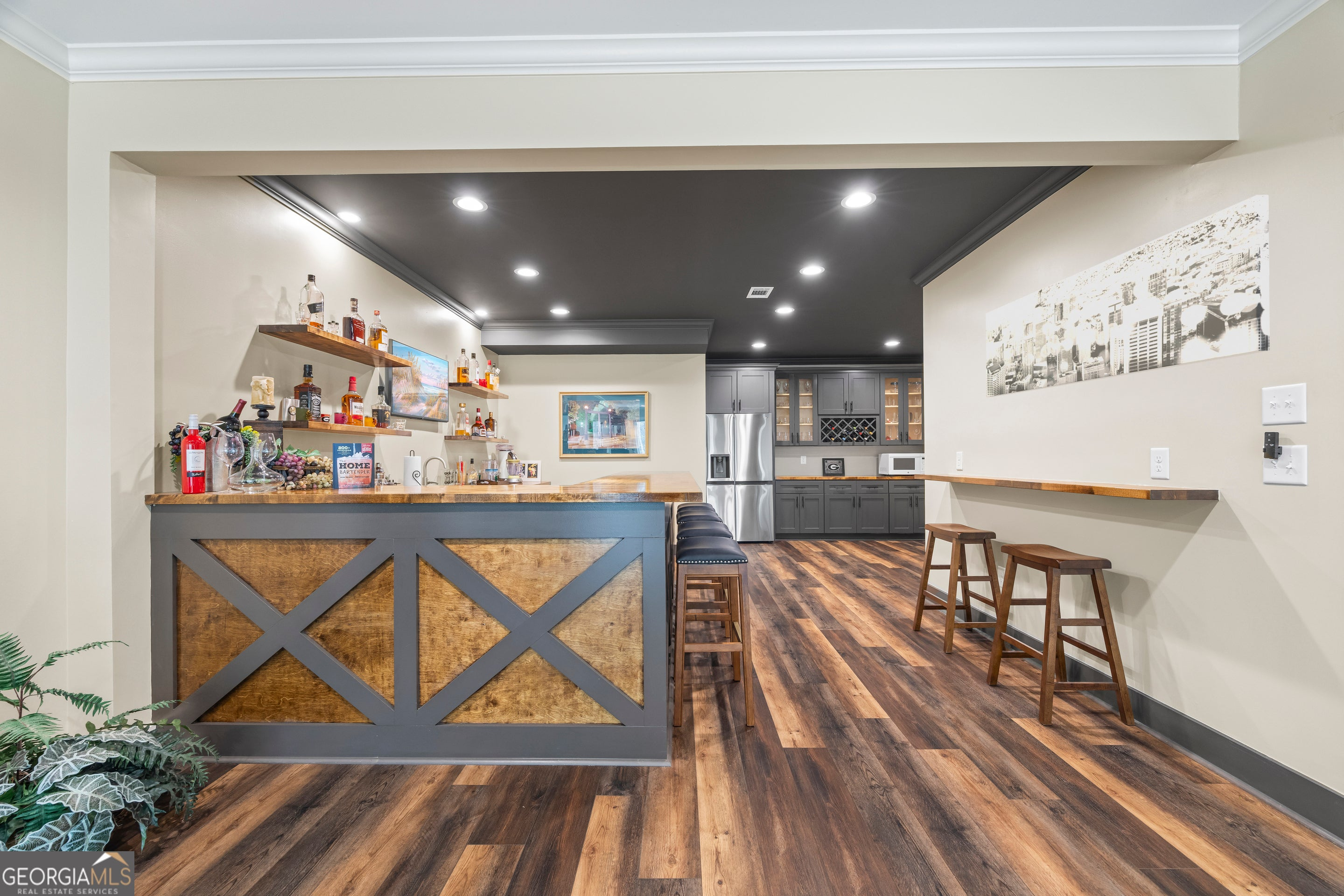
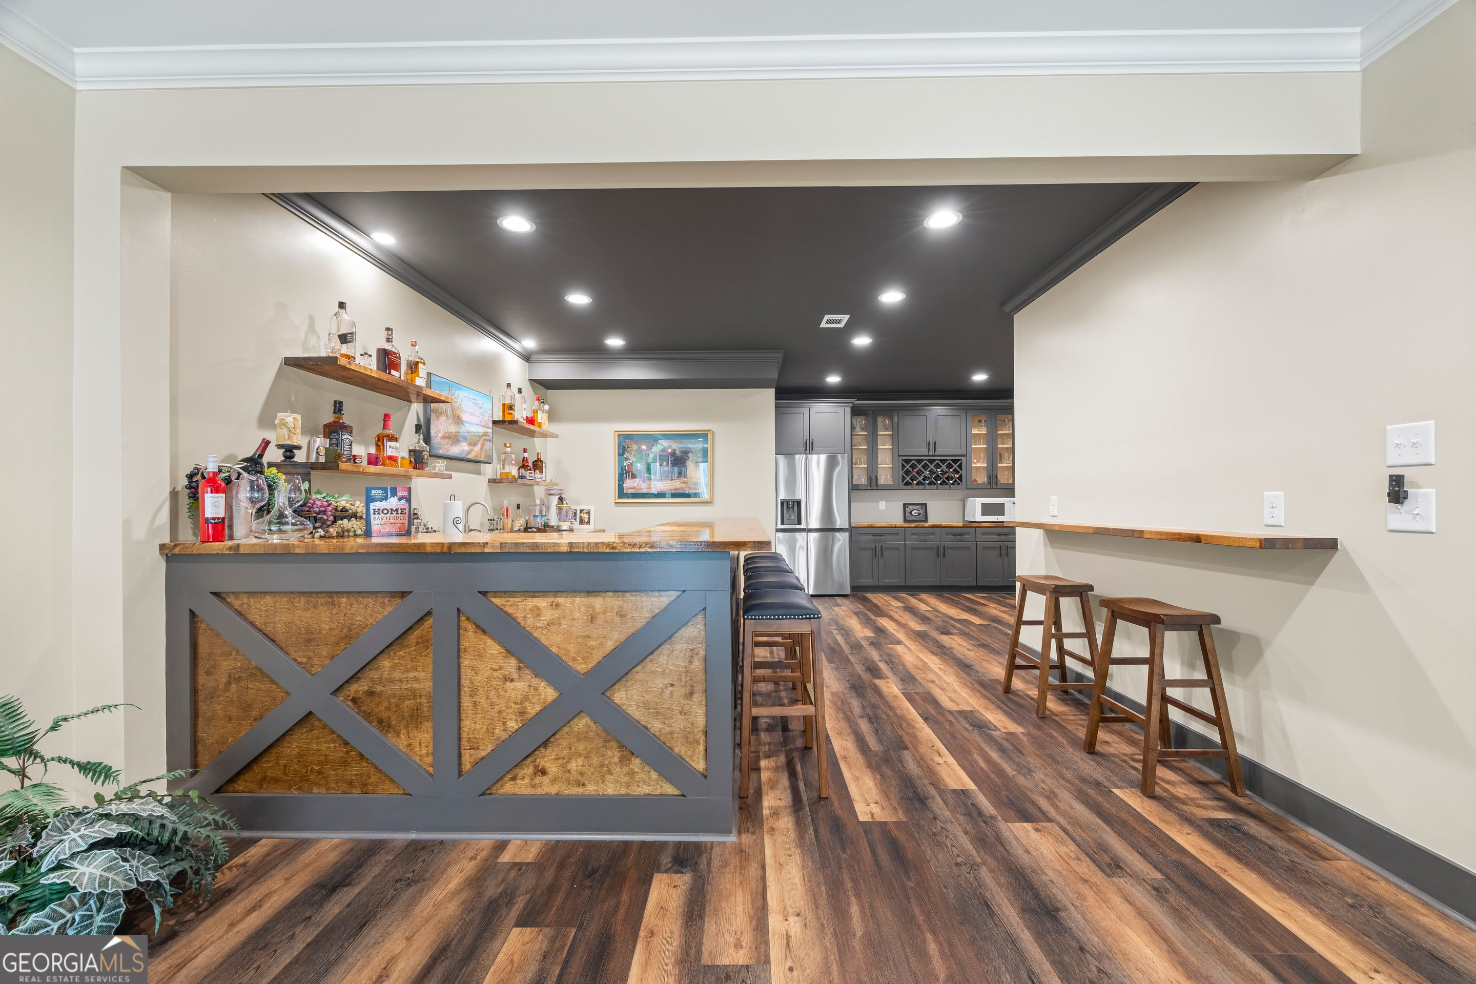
- wall art (1085, 326)
